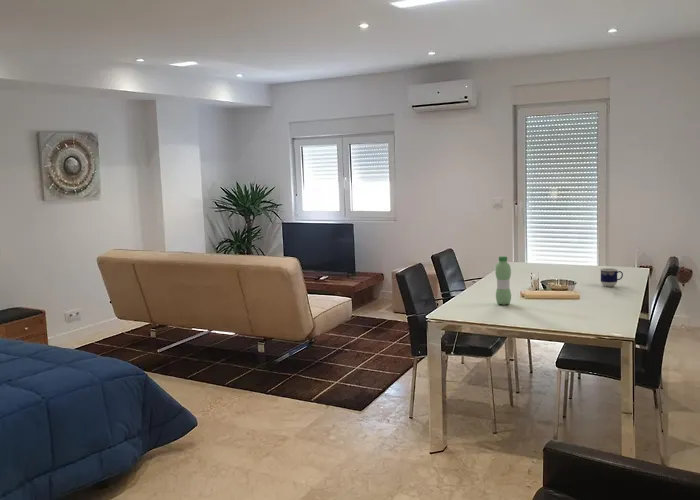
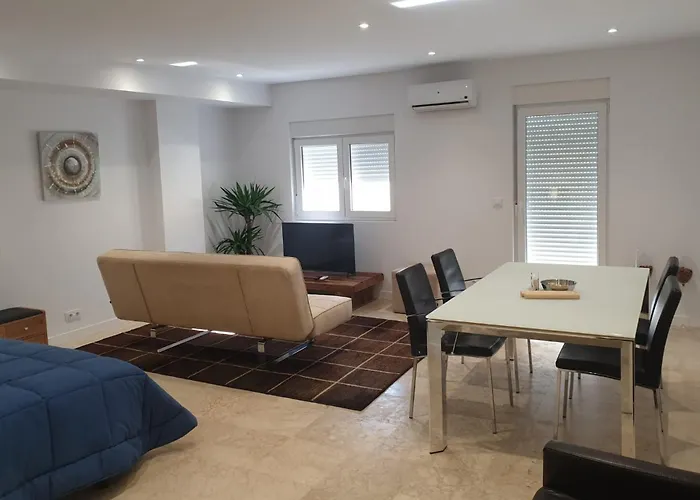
- cup (611, 277)
- water bottle (503, 280)
